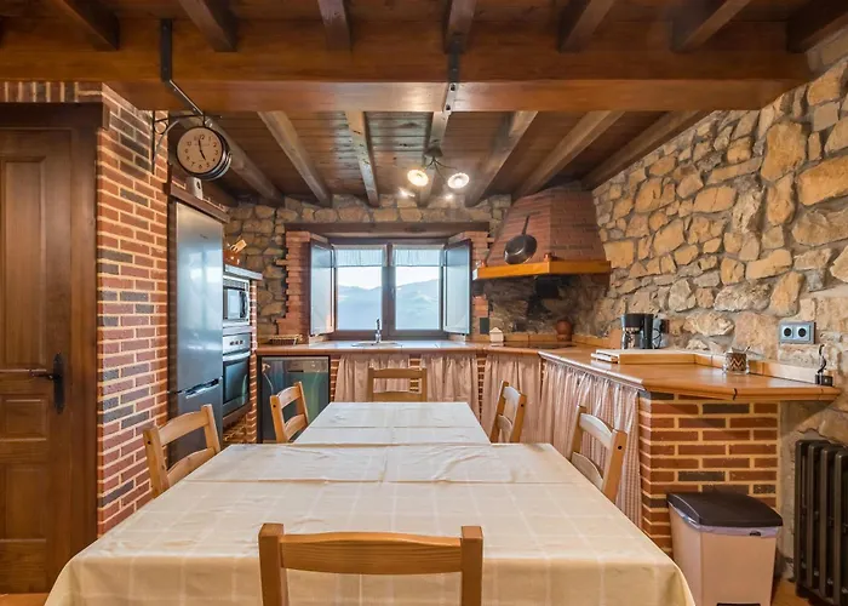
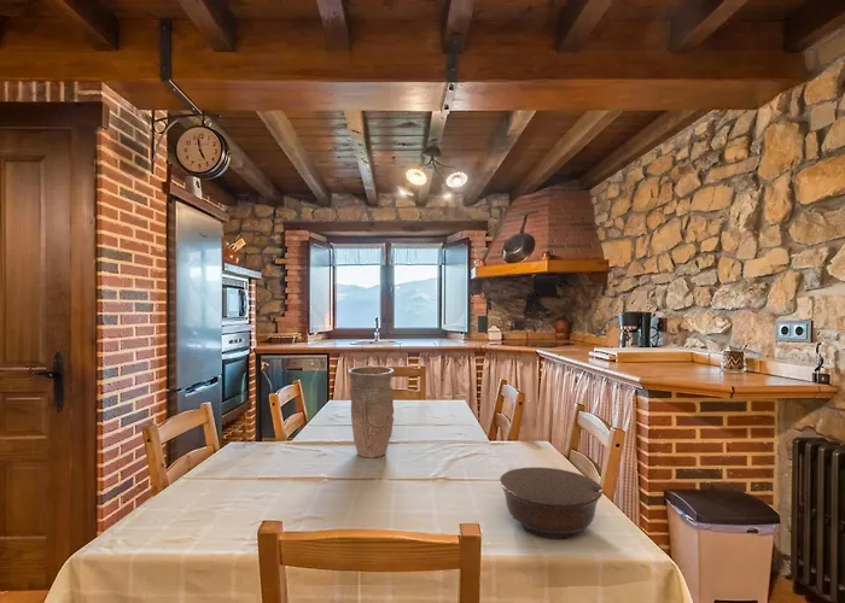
+ bowl (548, 503)
+ vase (371, 411)
